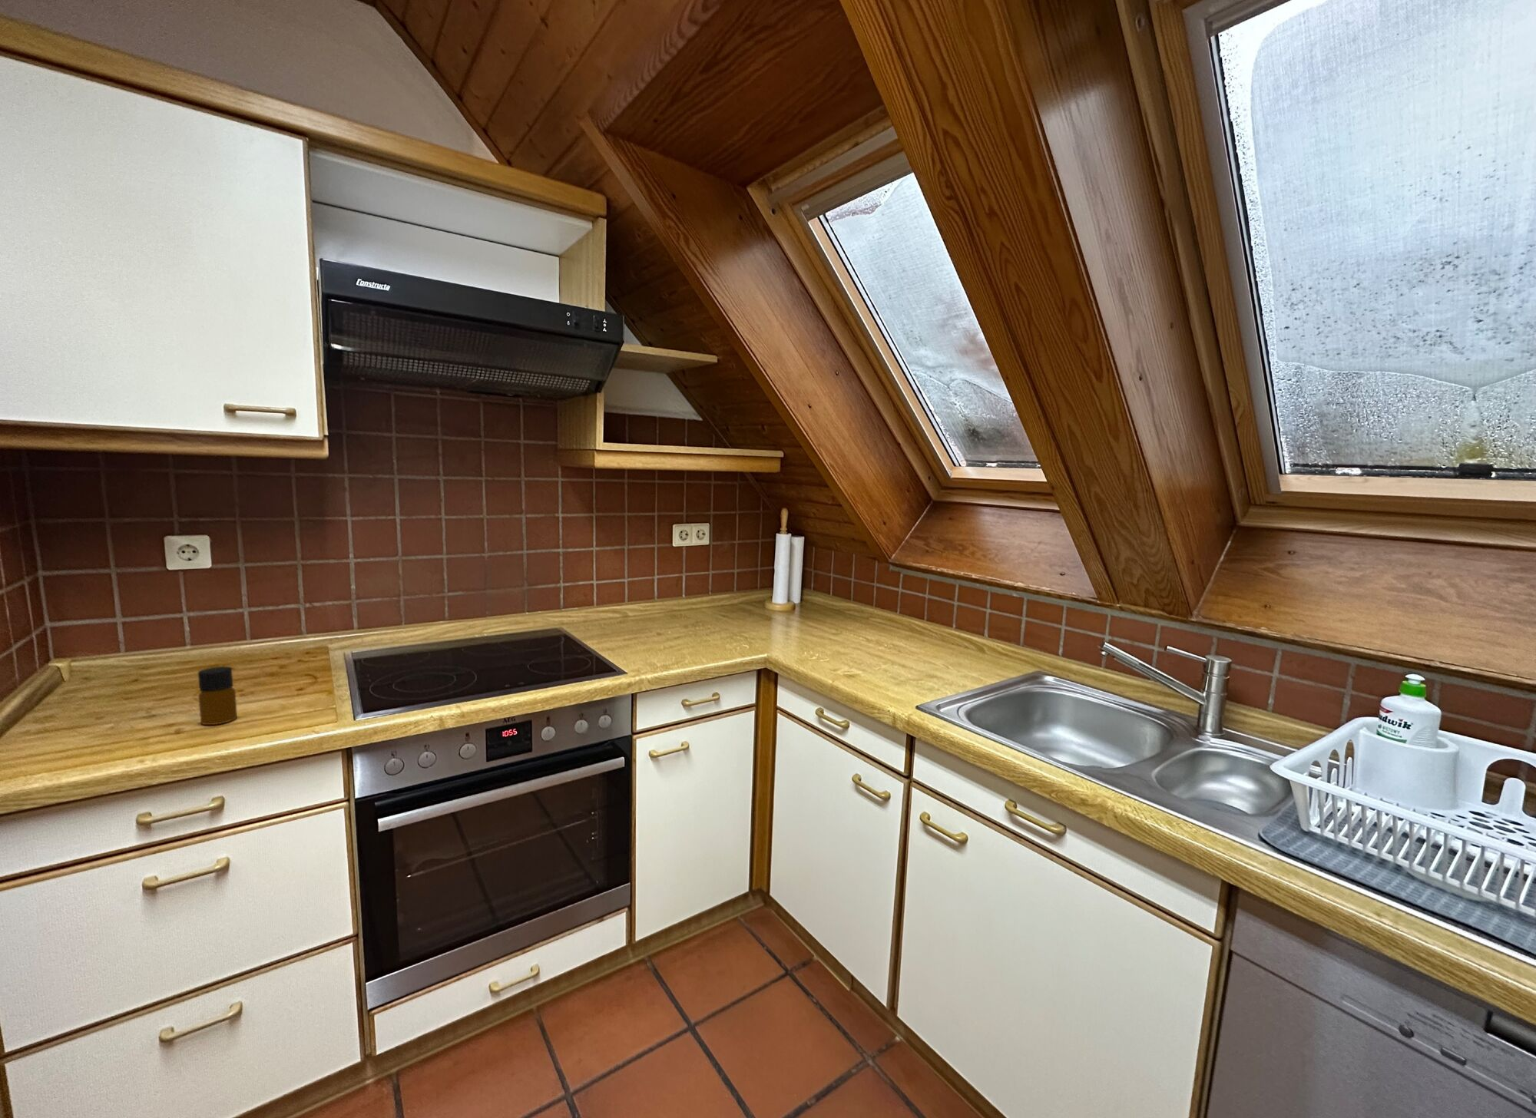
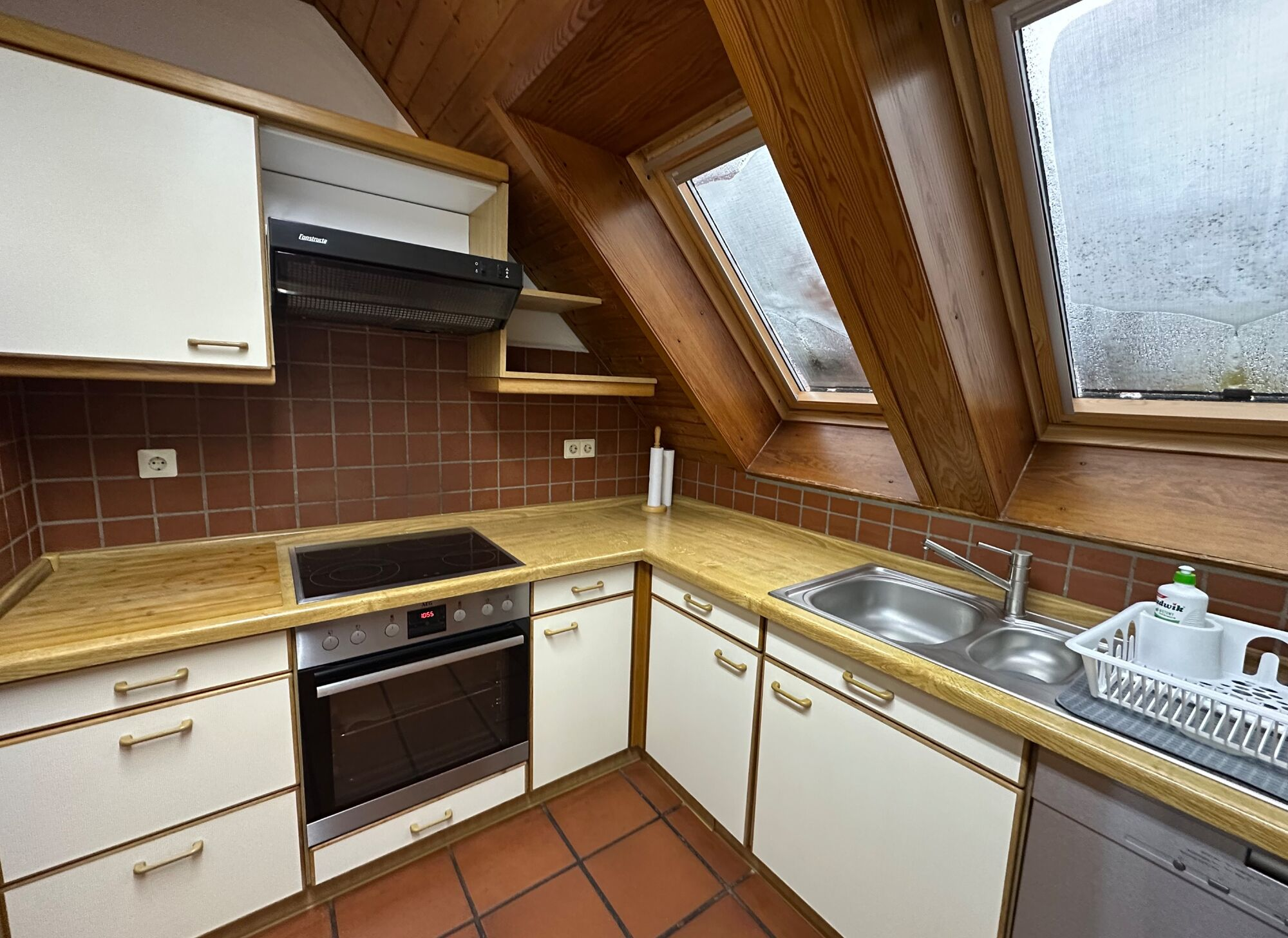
- bottle (217, 695)
